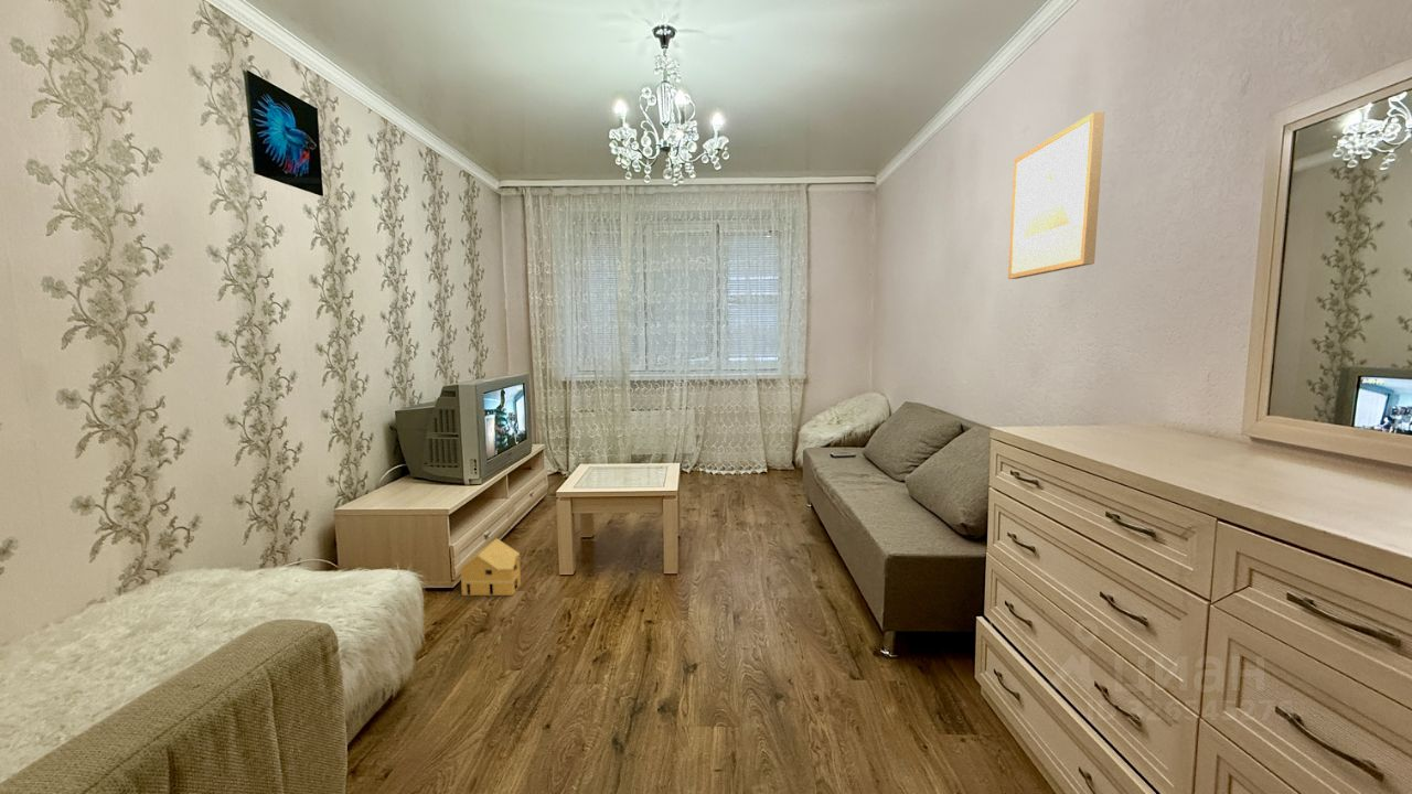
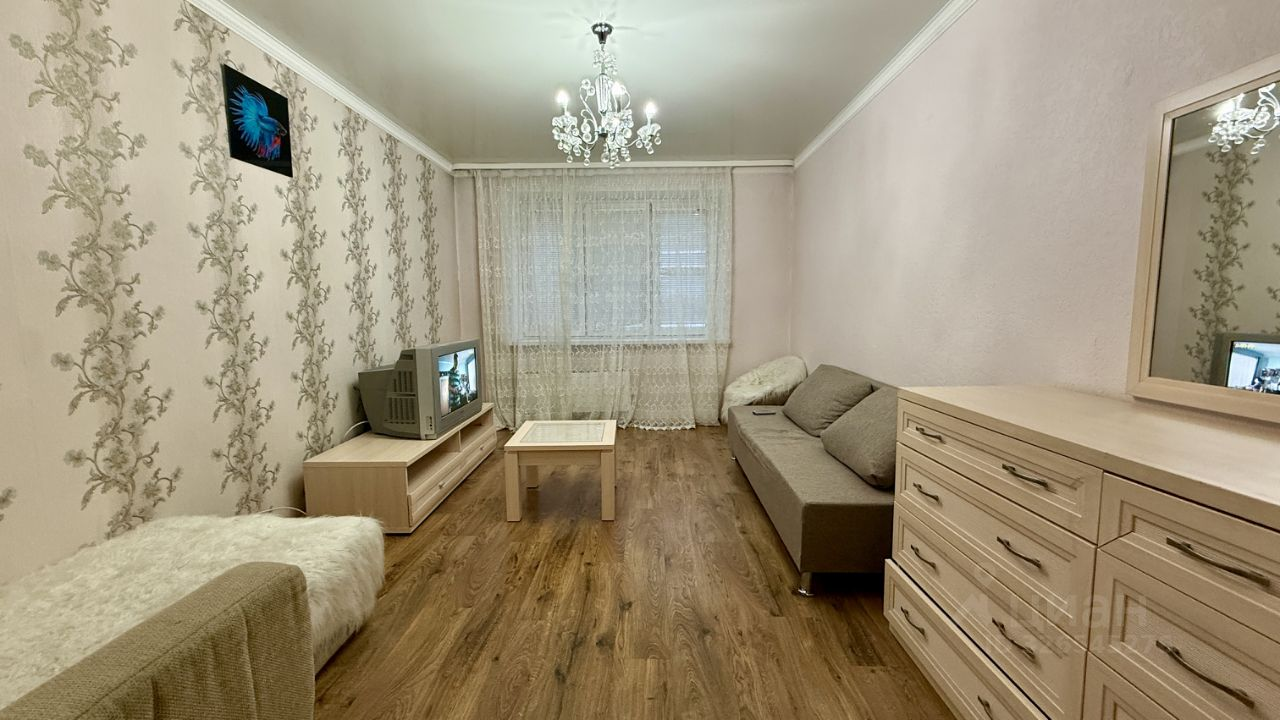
- wall art (1050, 205)
- toy house (495, 566)
